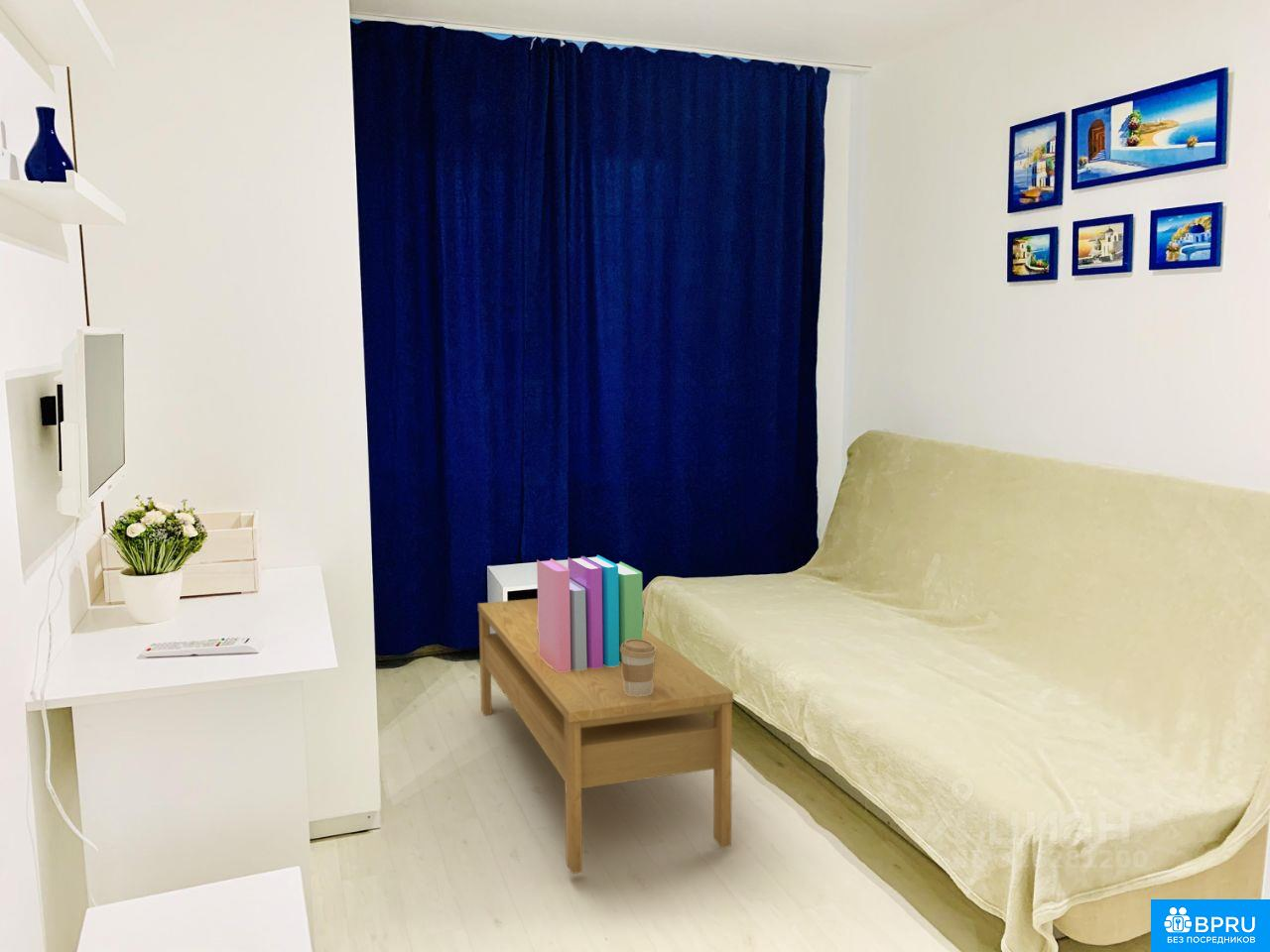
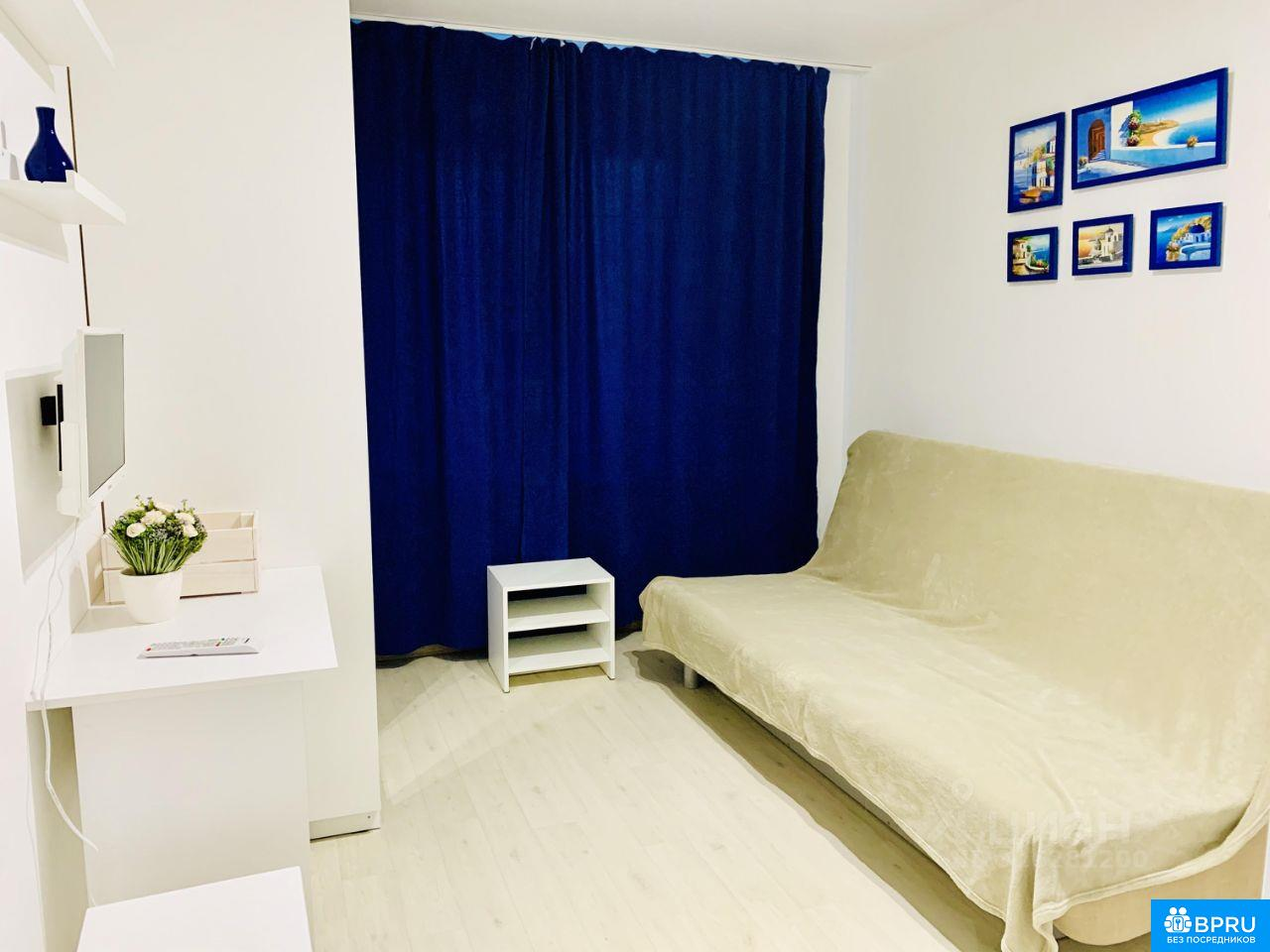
- coffee cup (638, 665)
- coffee table (585, 706)
- books (589, 609)
